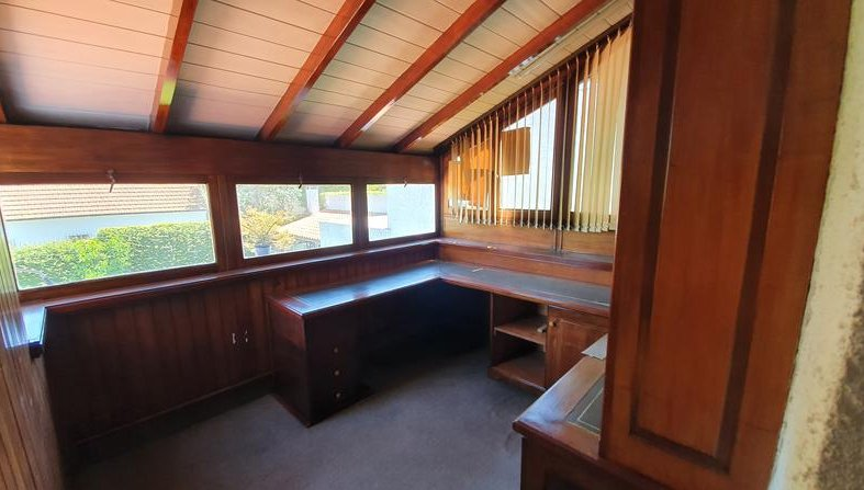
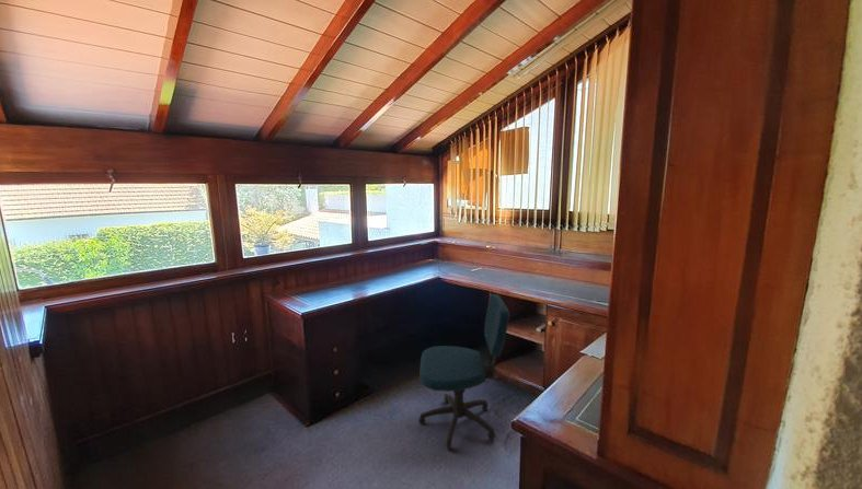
+ office chair (460, 363)
